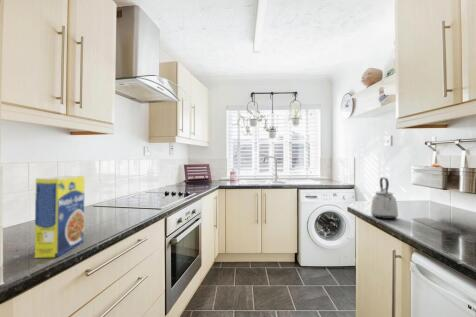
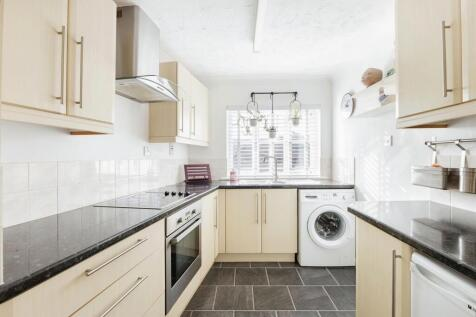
- legume (61, 212)
- kettle (385, 198)
